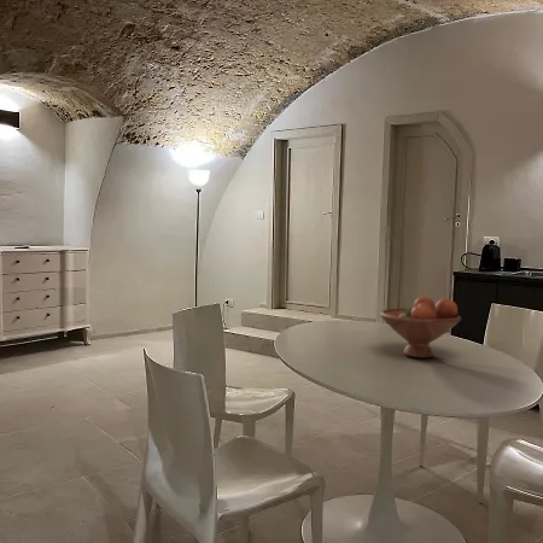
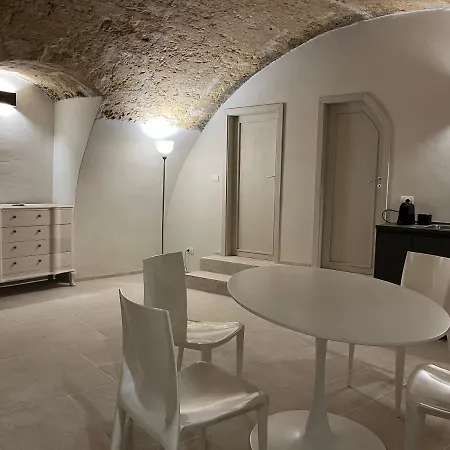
- fruit bowl (419, 326)
